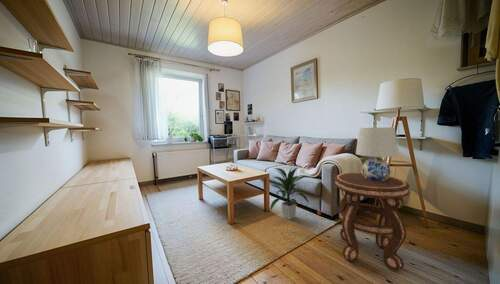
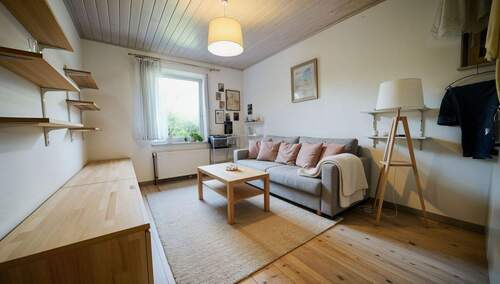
- side table (368, 211)
- indoor plant (286, 191)
- table lamp (375, 153)
